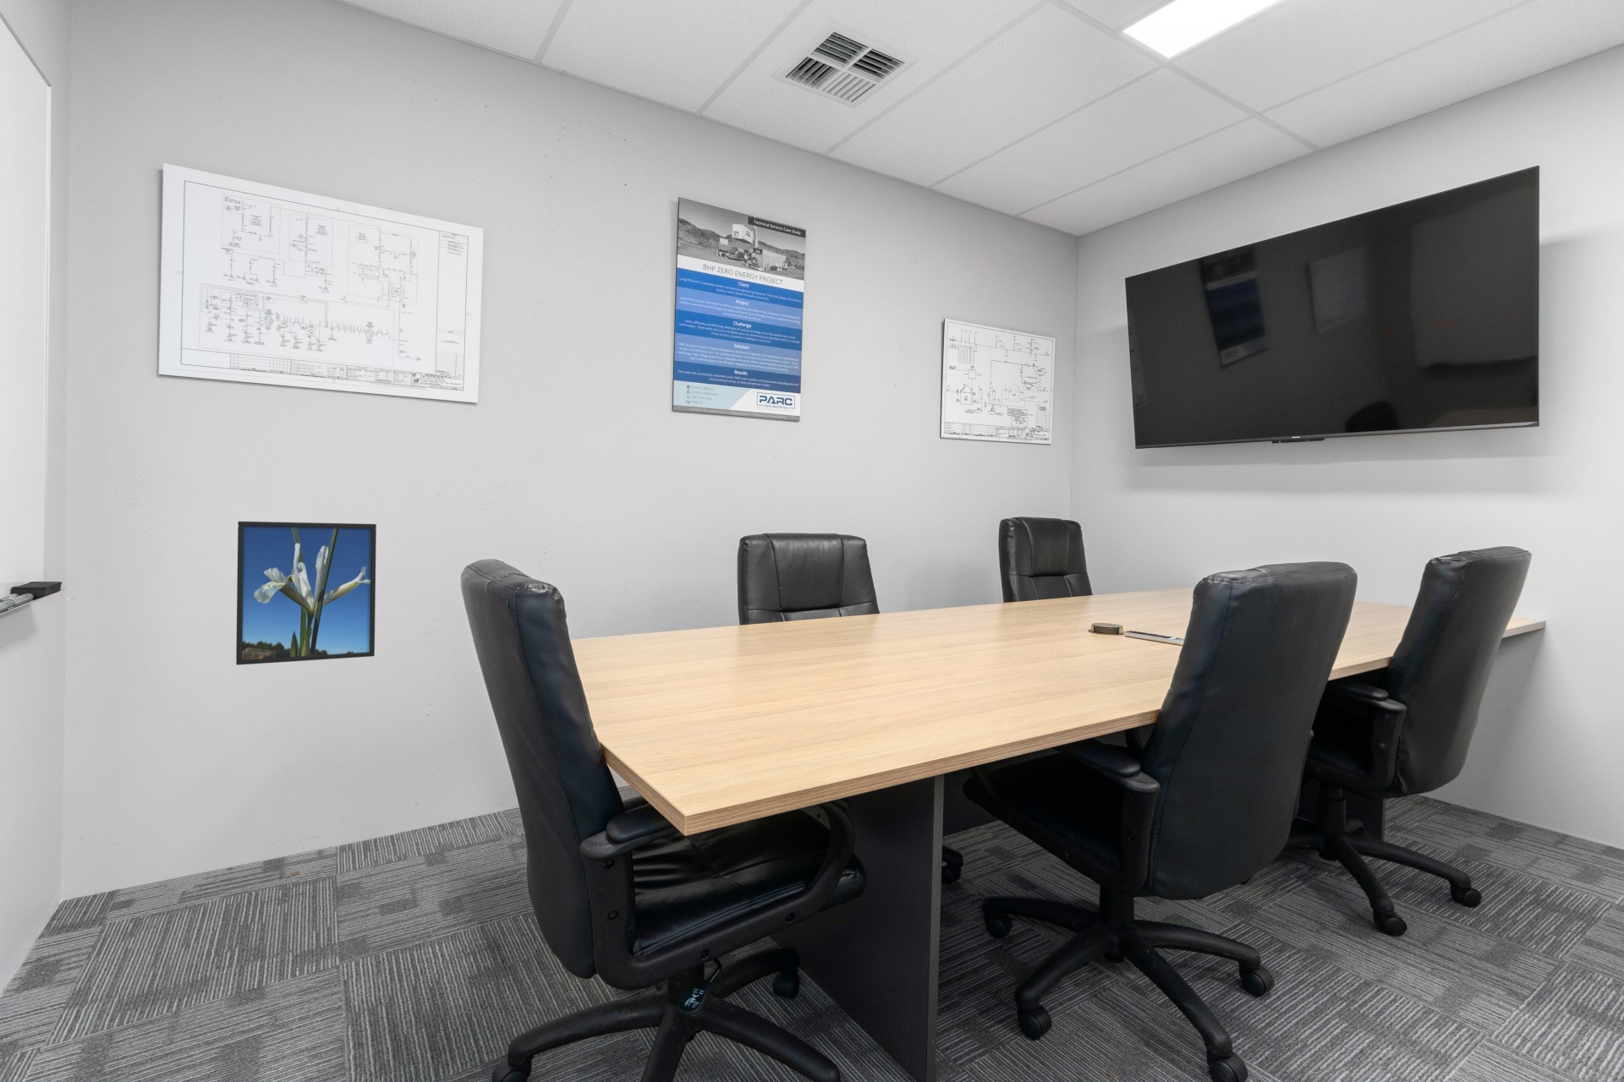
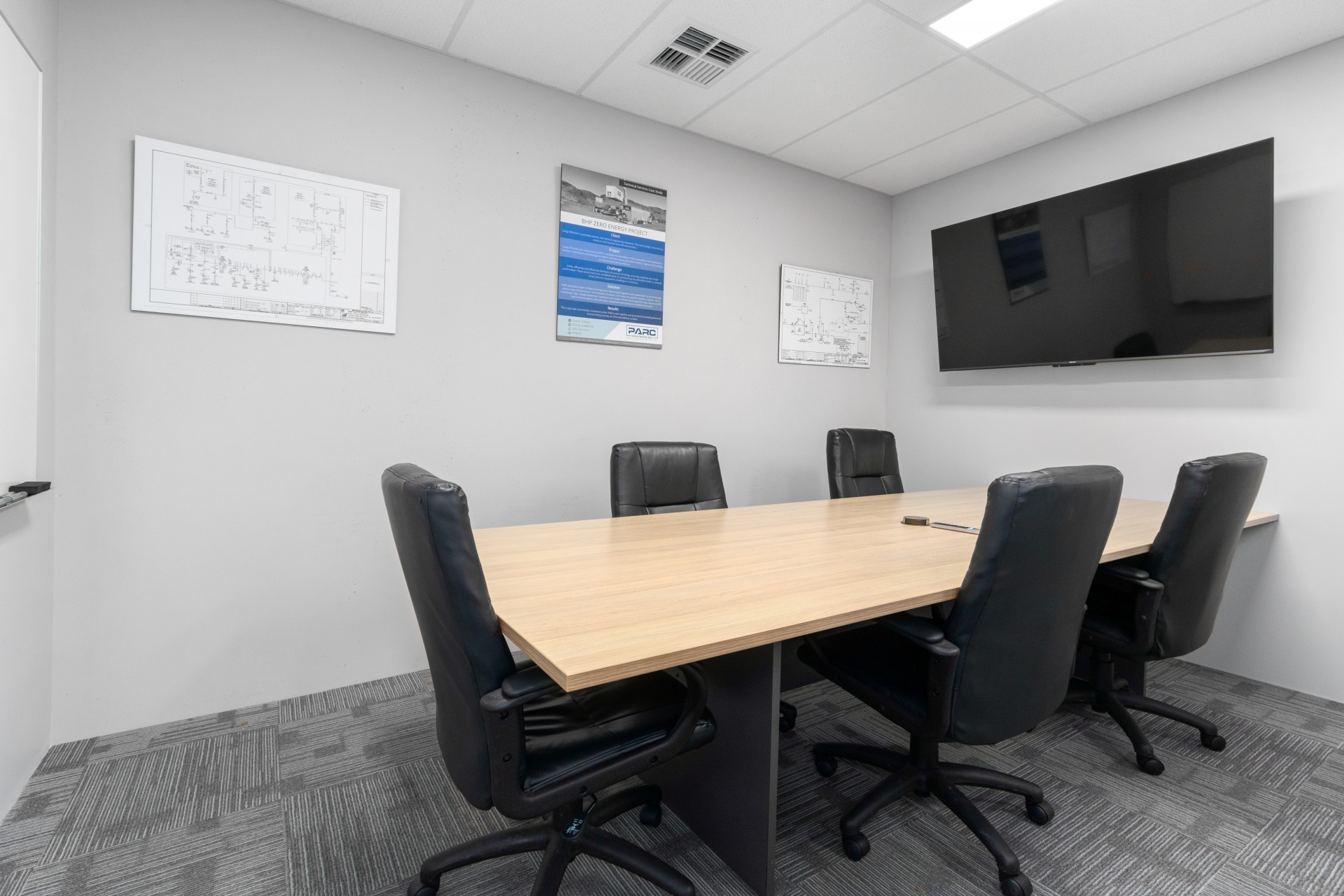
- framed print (308, 591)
